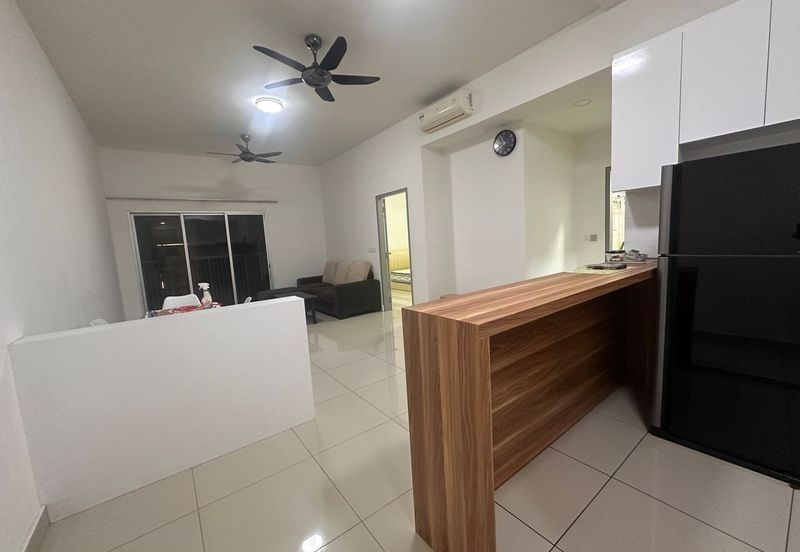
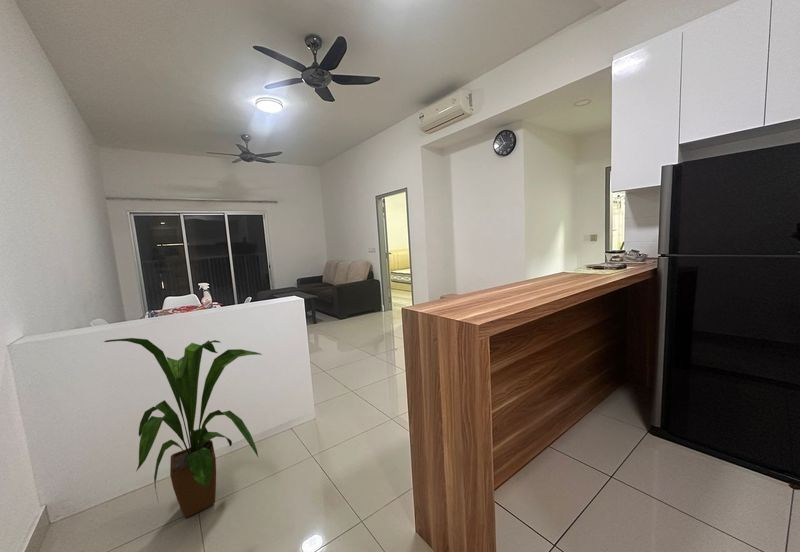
+ house plant (204, 411)
